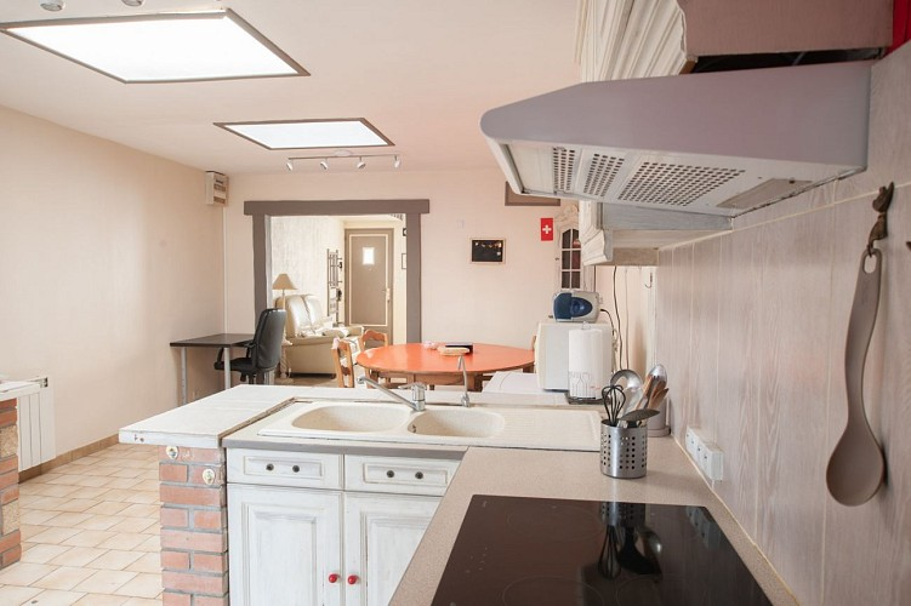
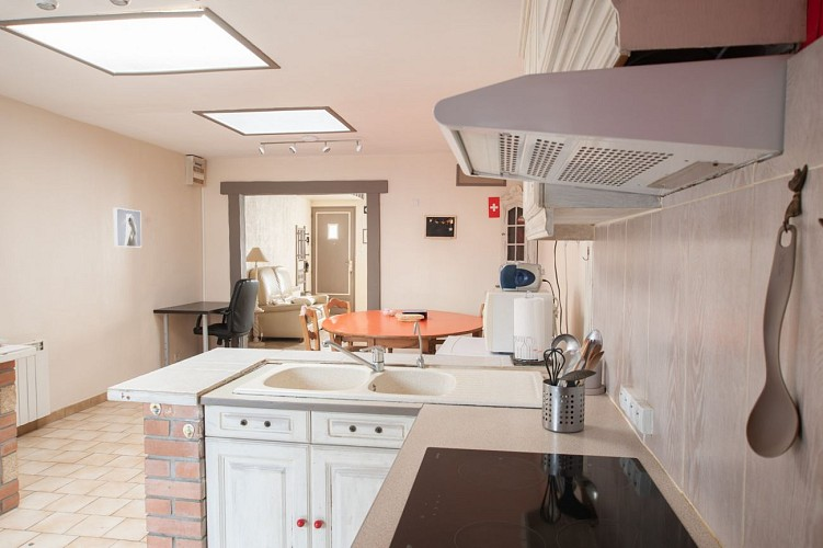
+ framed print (127, 228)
